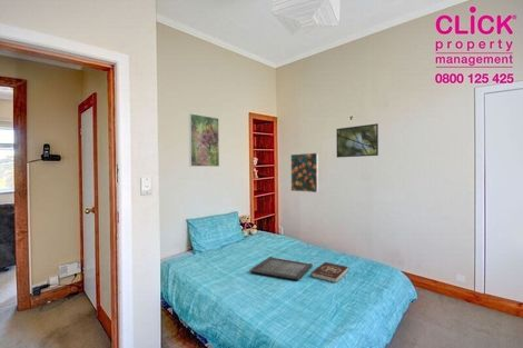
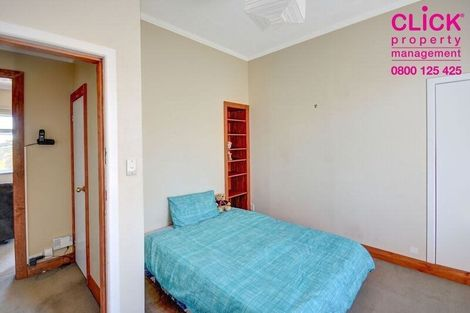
- serving tray (282, 267)
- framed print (205, 141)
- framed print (304, 172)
- book (329, 271)
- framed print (356, 141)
